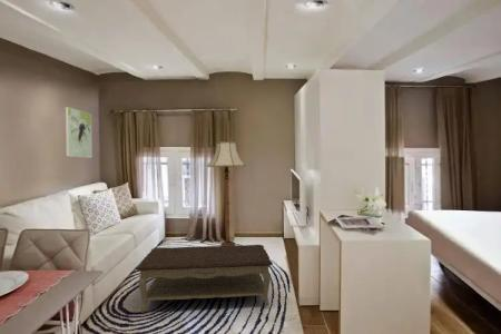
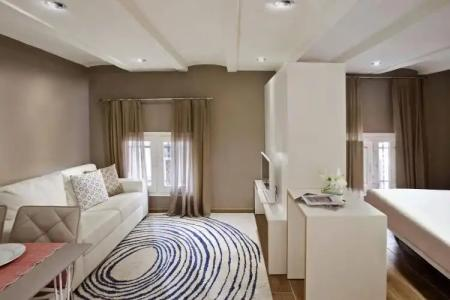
- coffee table (207, 274)
- floor lamp (226, 191)
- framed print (79, 134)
